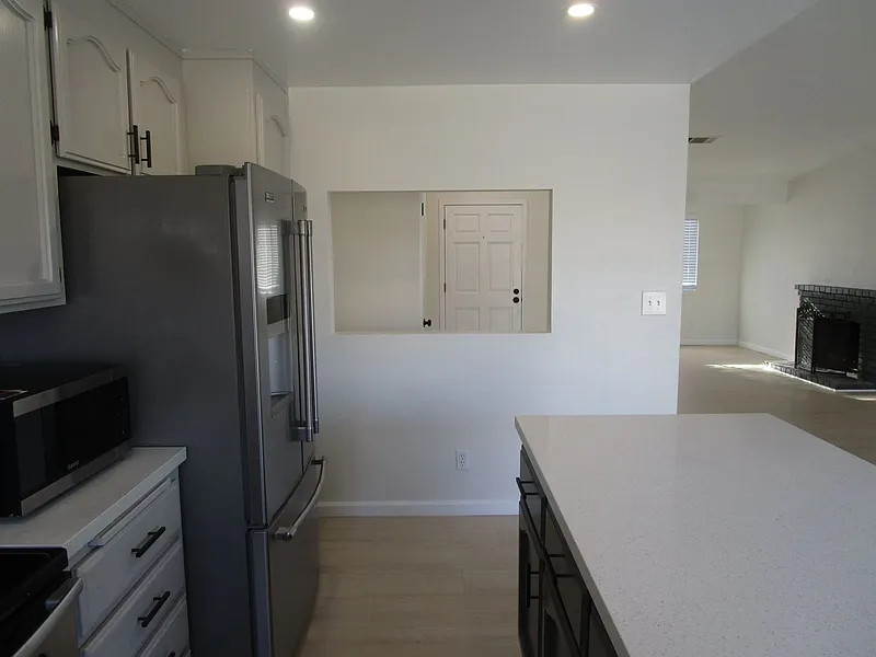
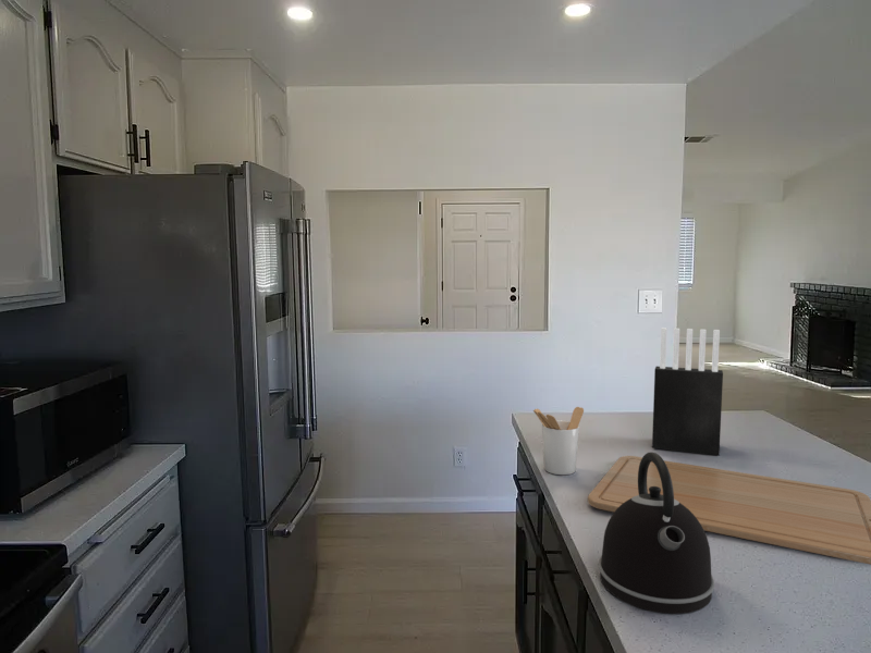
+ chopping board (727, 498)
+ knife block (687, 386)
+ kettle (655, 519)
+ utensil holder (555, 439)
